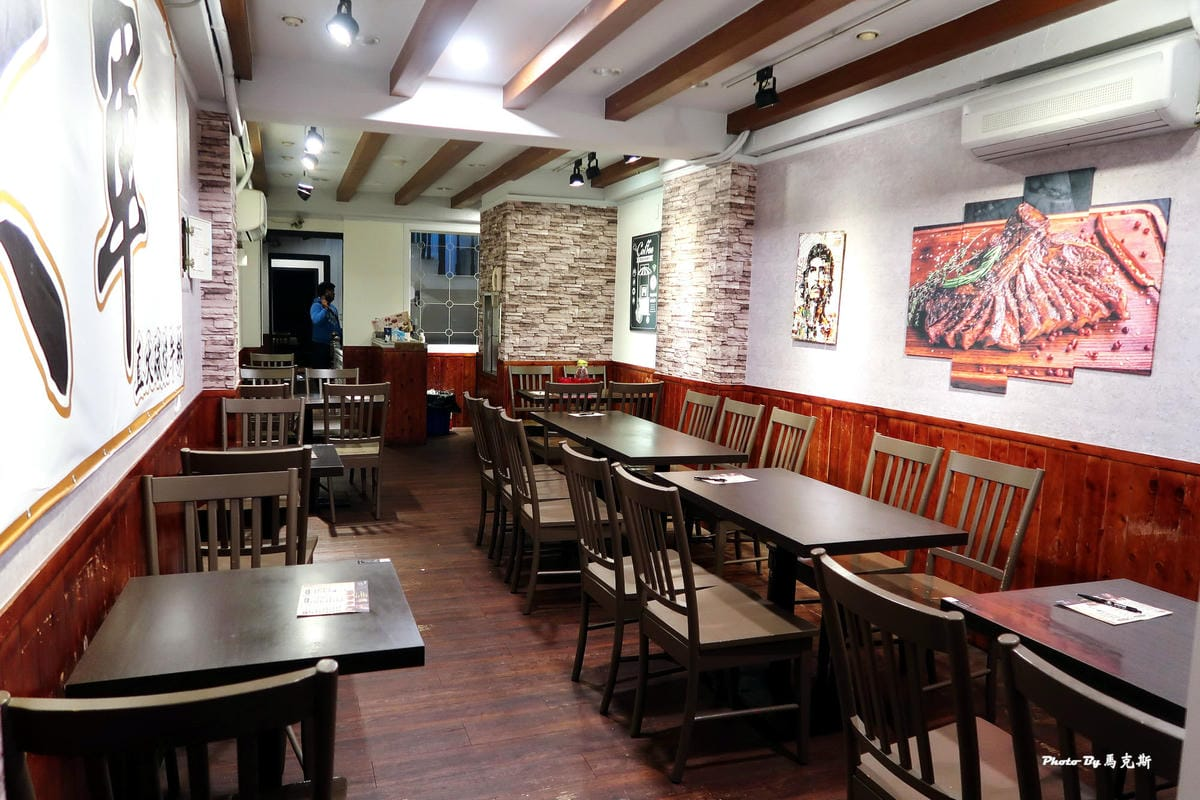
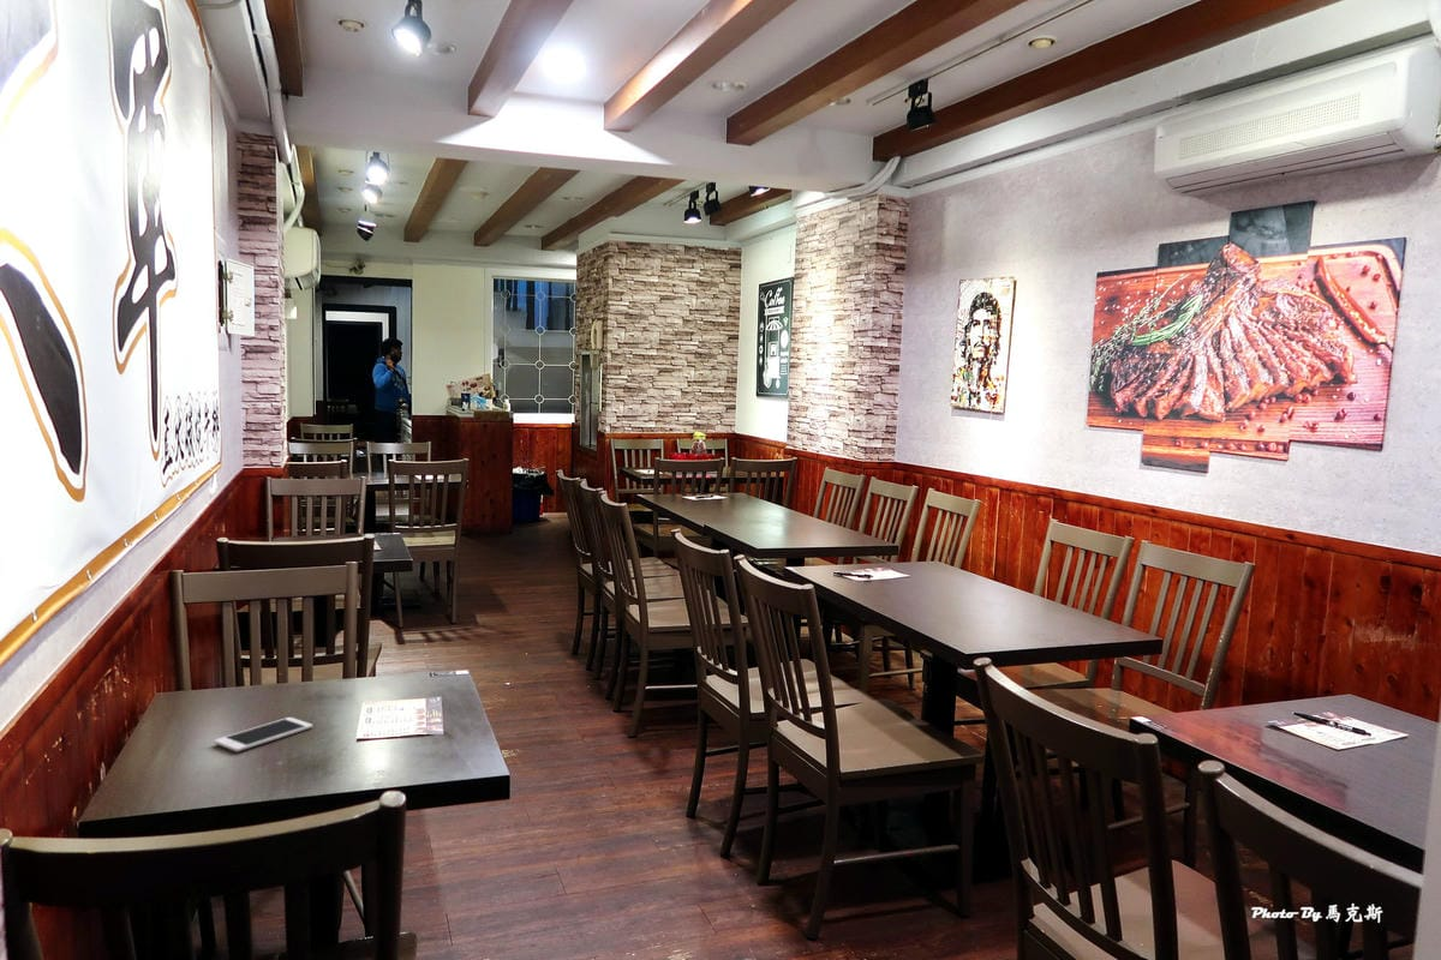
+ cell phone (264, 733)
